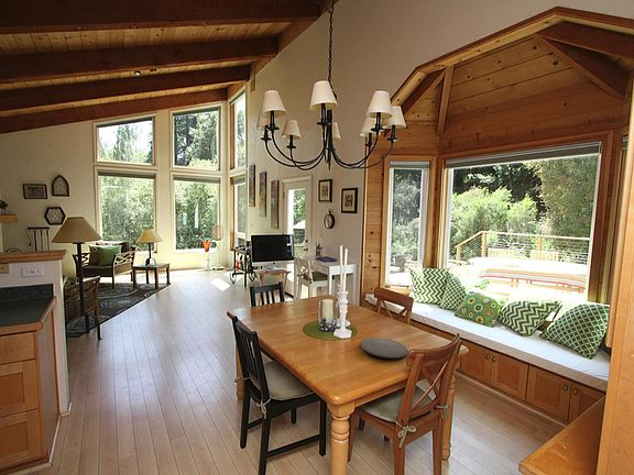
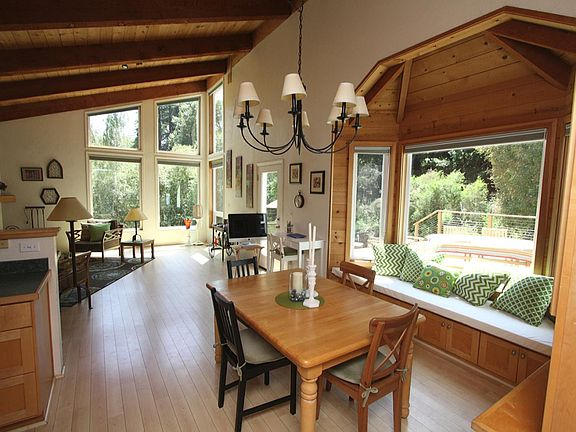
- plate (383, 347)
